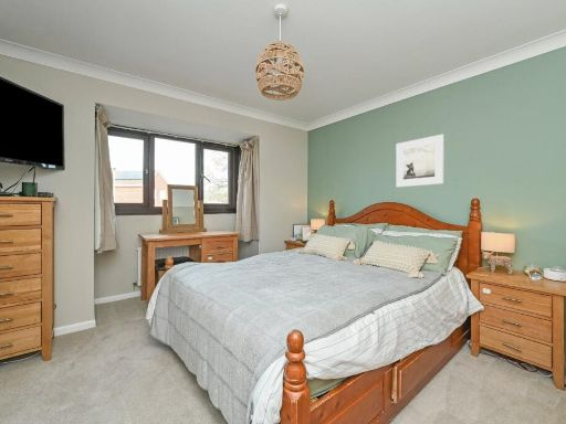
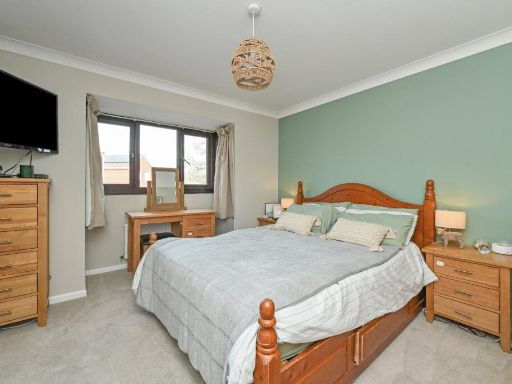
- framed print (418, 162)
